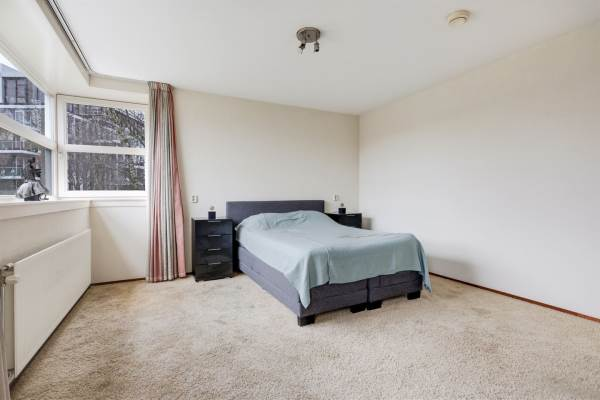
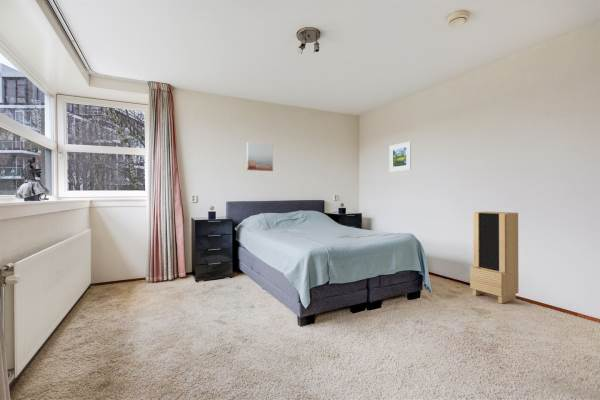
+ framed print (399, 157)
+ storage cabinet (493, 254)
+ wall art (260, 157)
